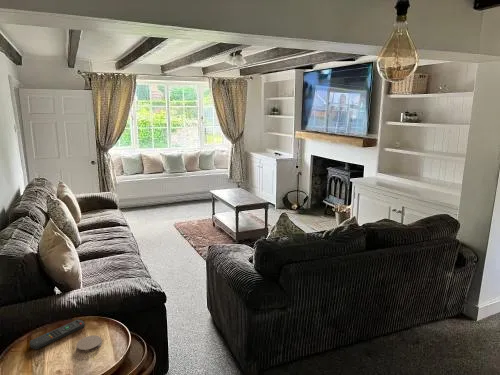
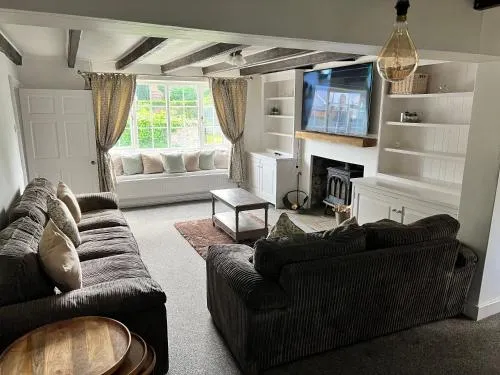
- remote control (58, 333)
- coaster (89, 343)
